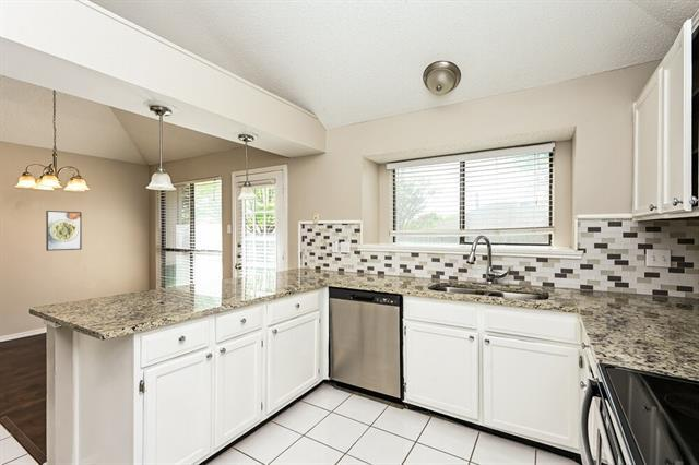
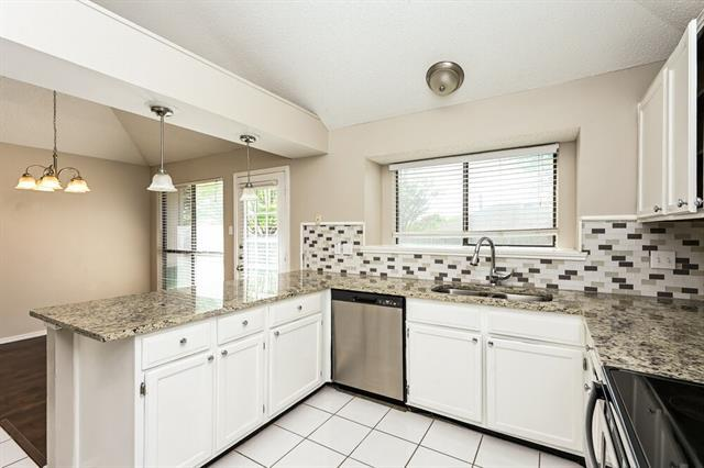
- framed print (64, 230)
